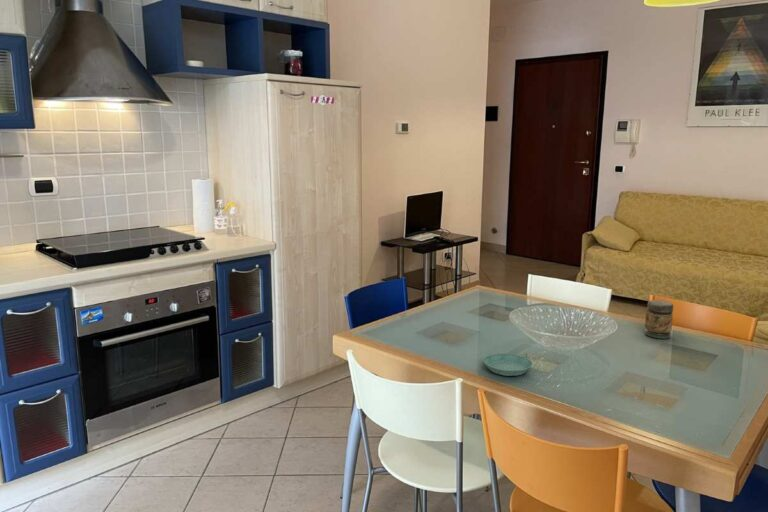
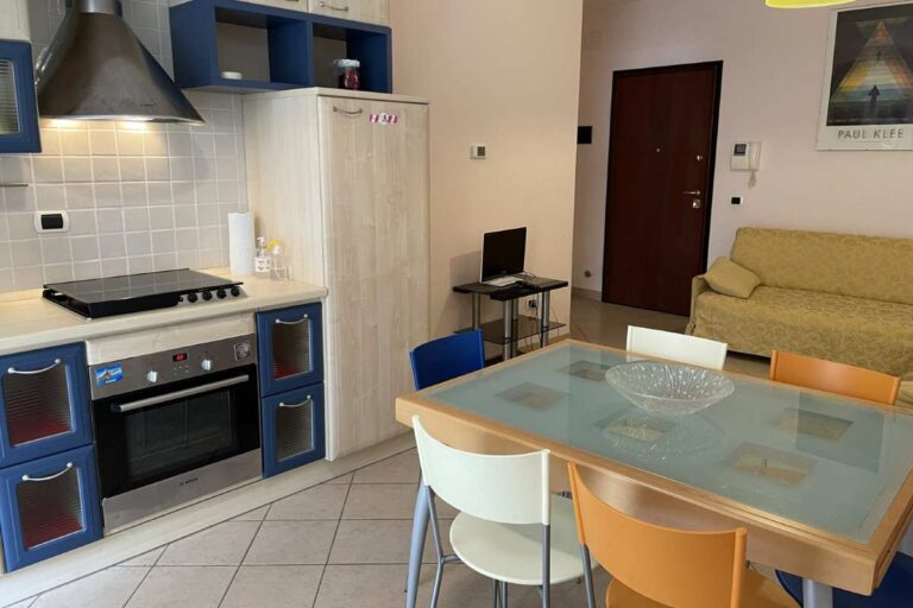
- saucer (507, 365)
- jar (659, 319)
